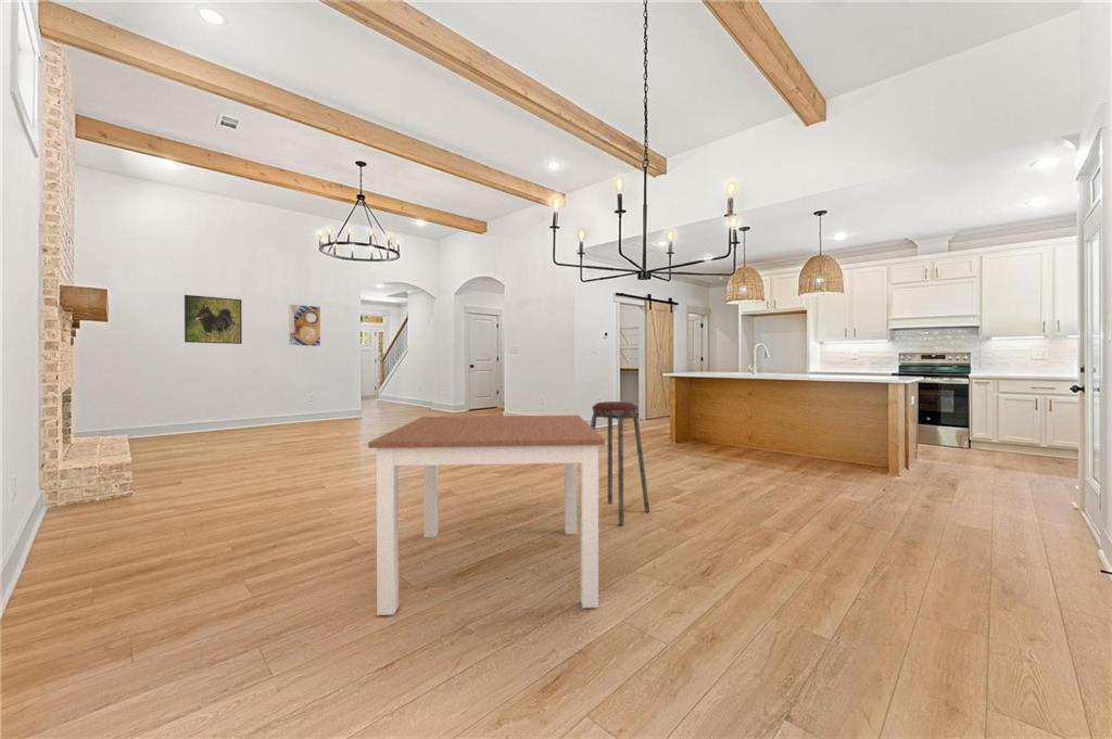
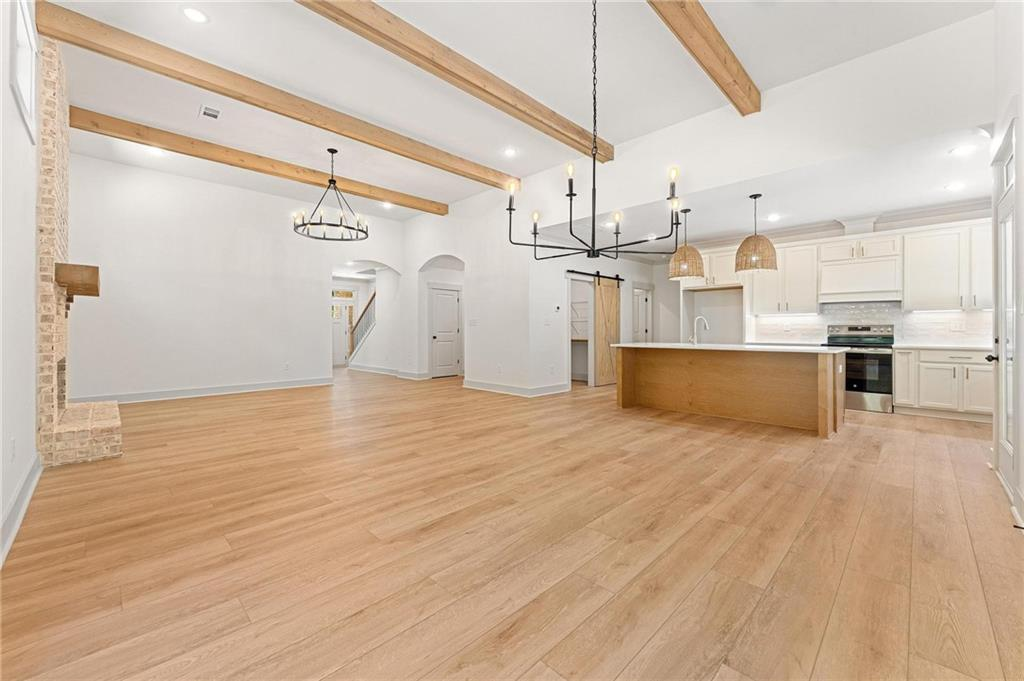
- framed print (304, 326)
- dining table (496, 463)
- music stool (611, 457)
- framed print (214, 320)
